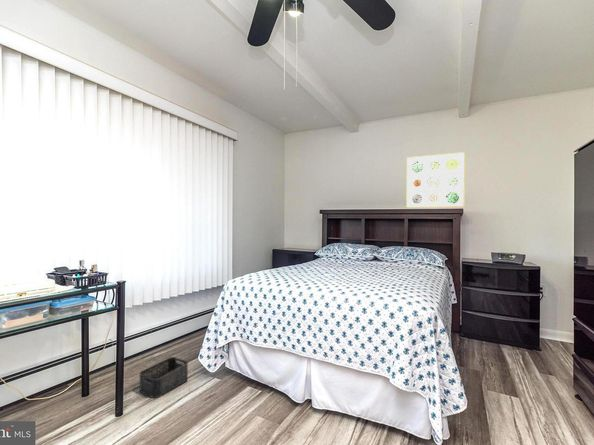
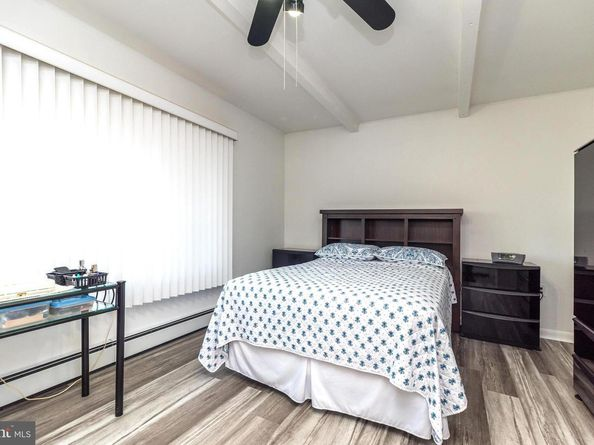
- wall art (434, 181)
- storage bin (164, 376)
